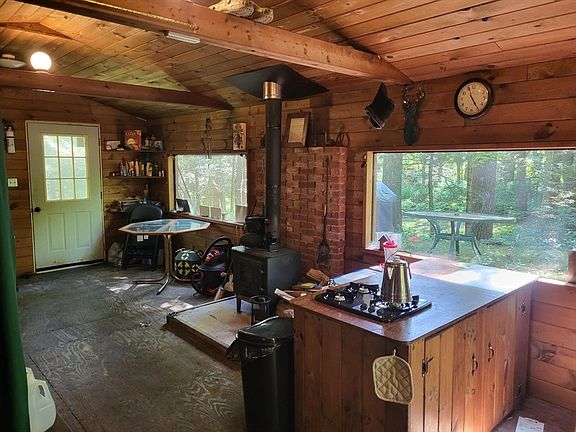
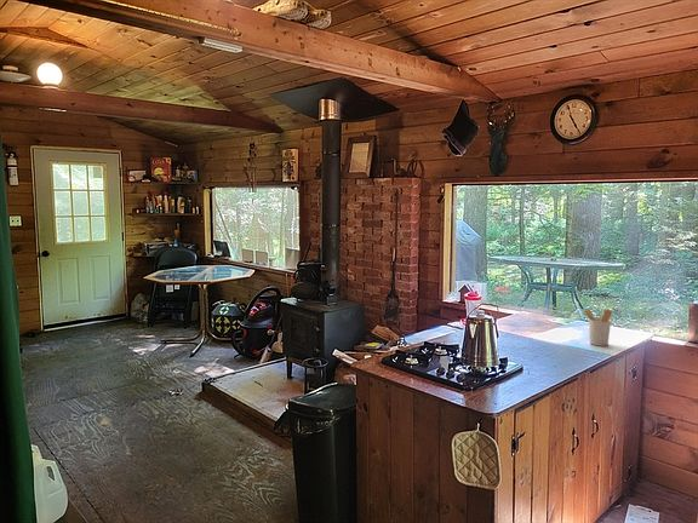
+ utensil holder (595, 326)
